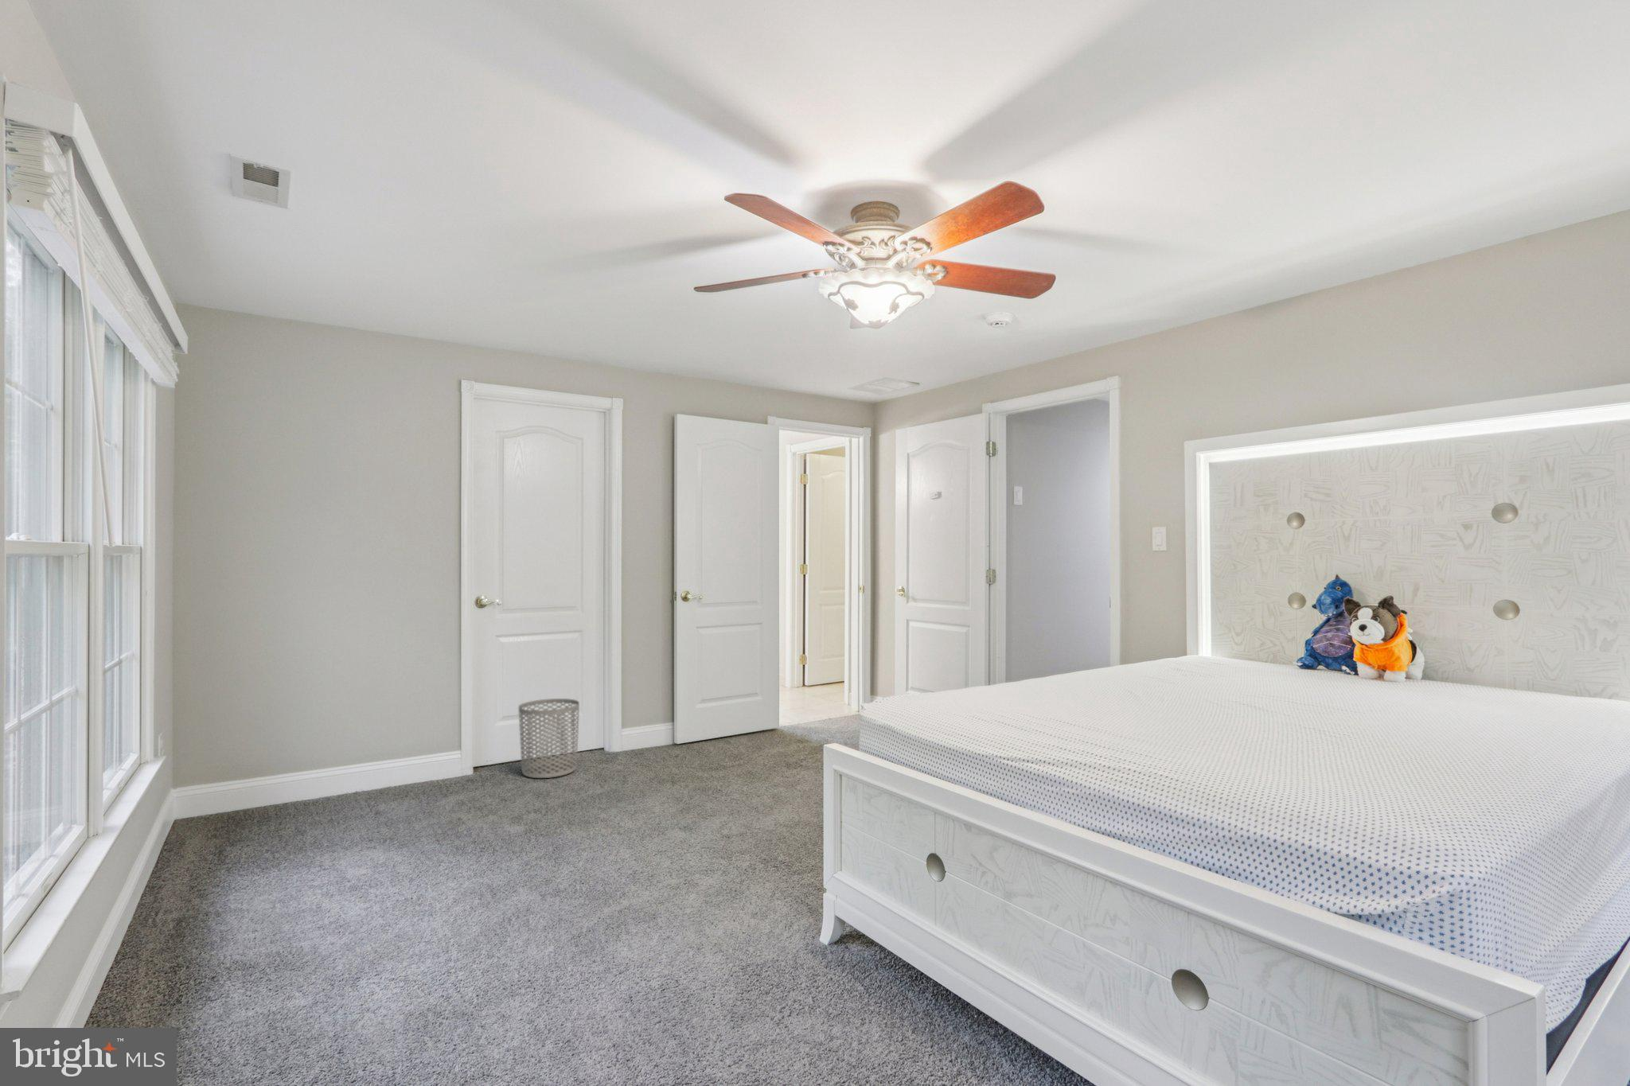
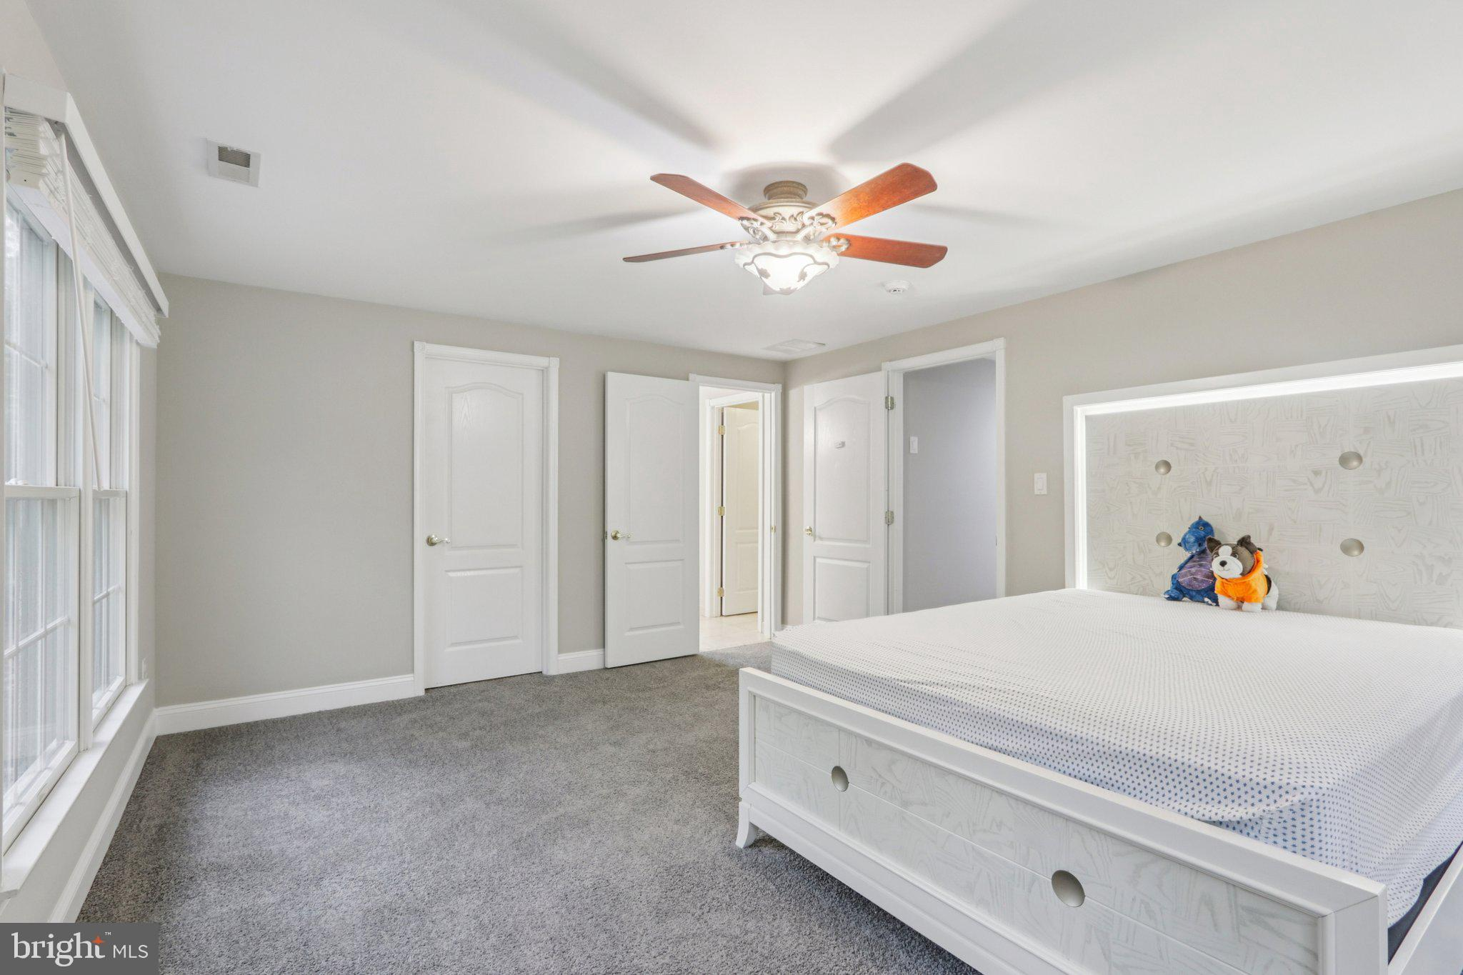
- waste bin (549, 737)
